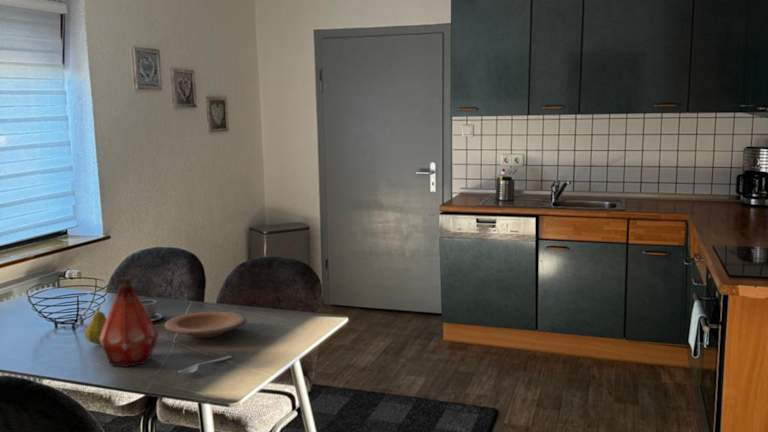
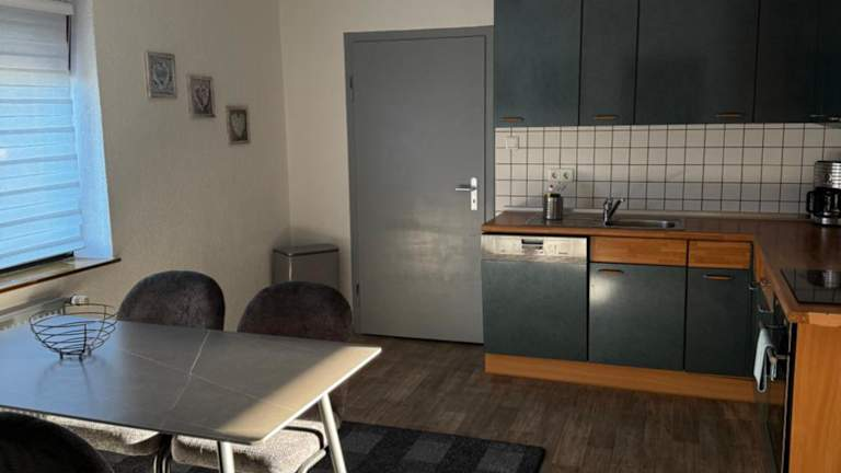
- plate (206, 327)
- bottle (126, 319)
- cup (146, 310)
- spoon (205, 363)
- fruit (99, 325)
